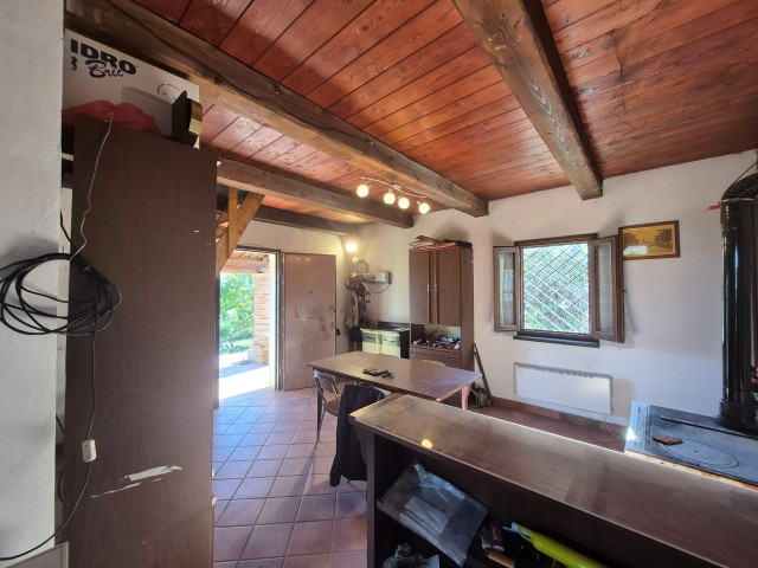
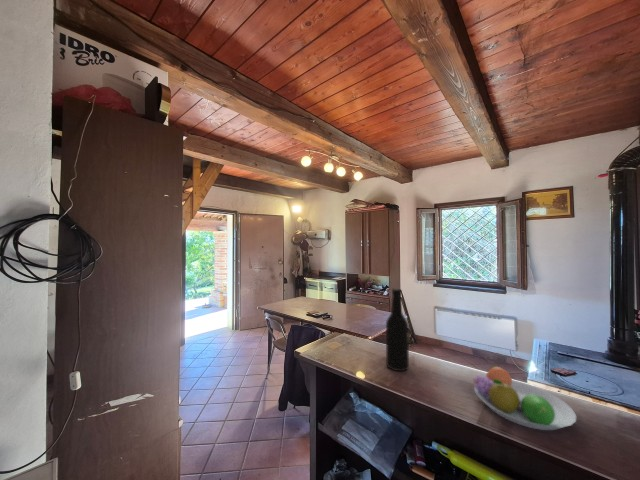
+ bottle (397, 327)
+ fruit bowl (520, 392)
